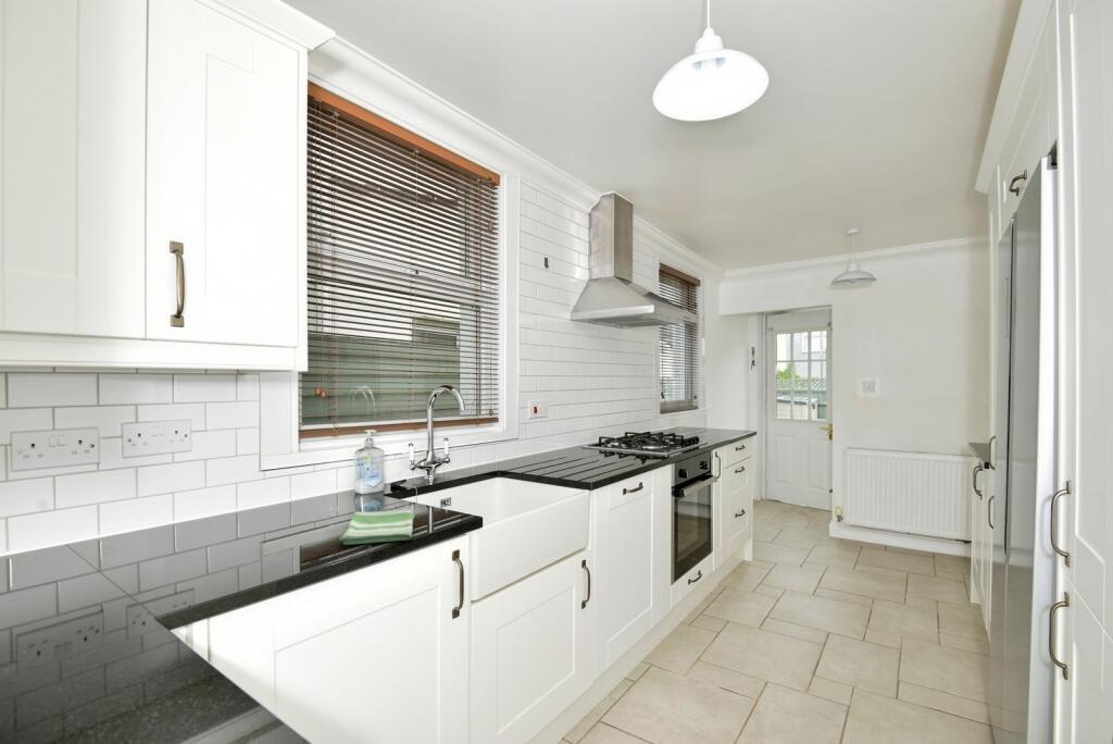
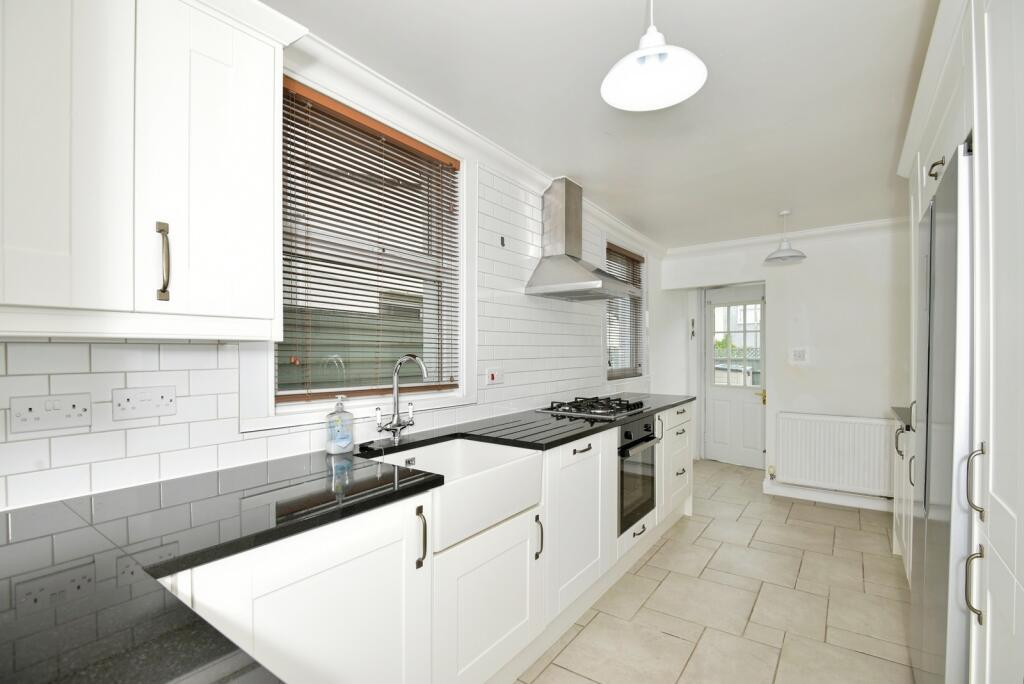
- dish towel (379, 524)
